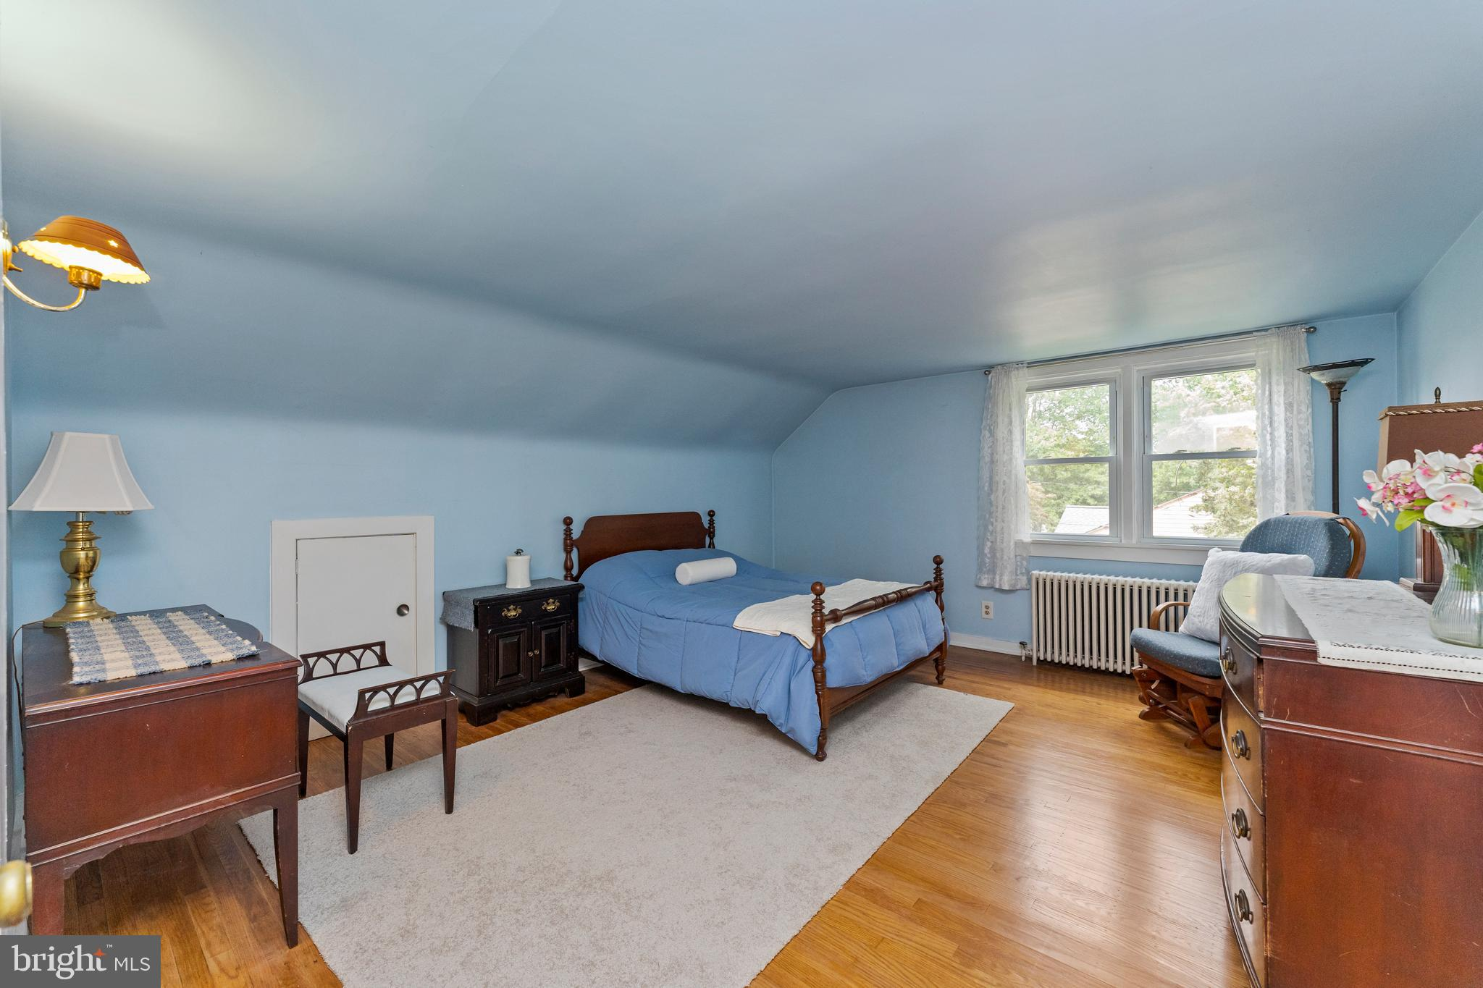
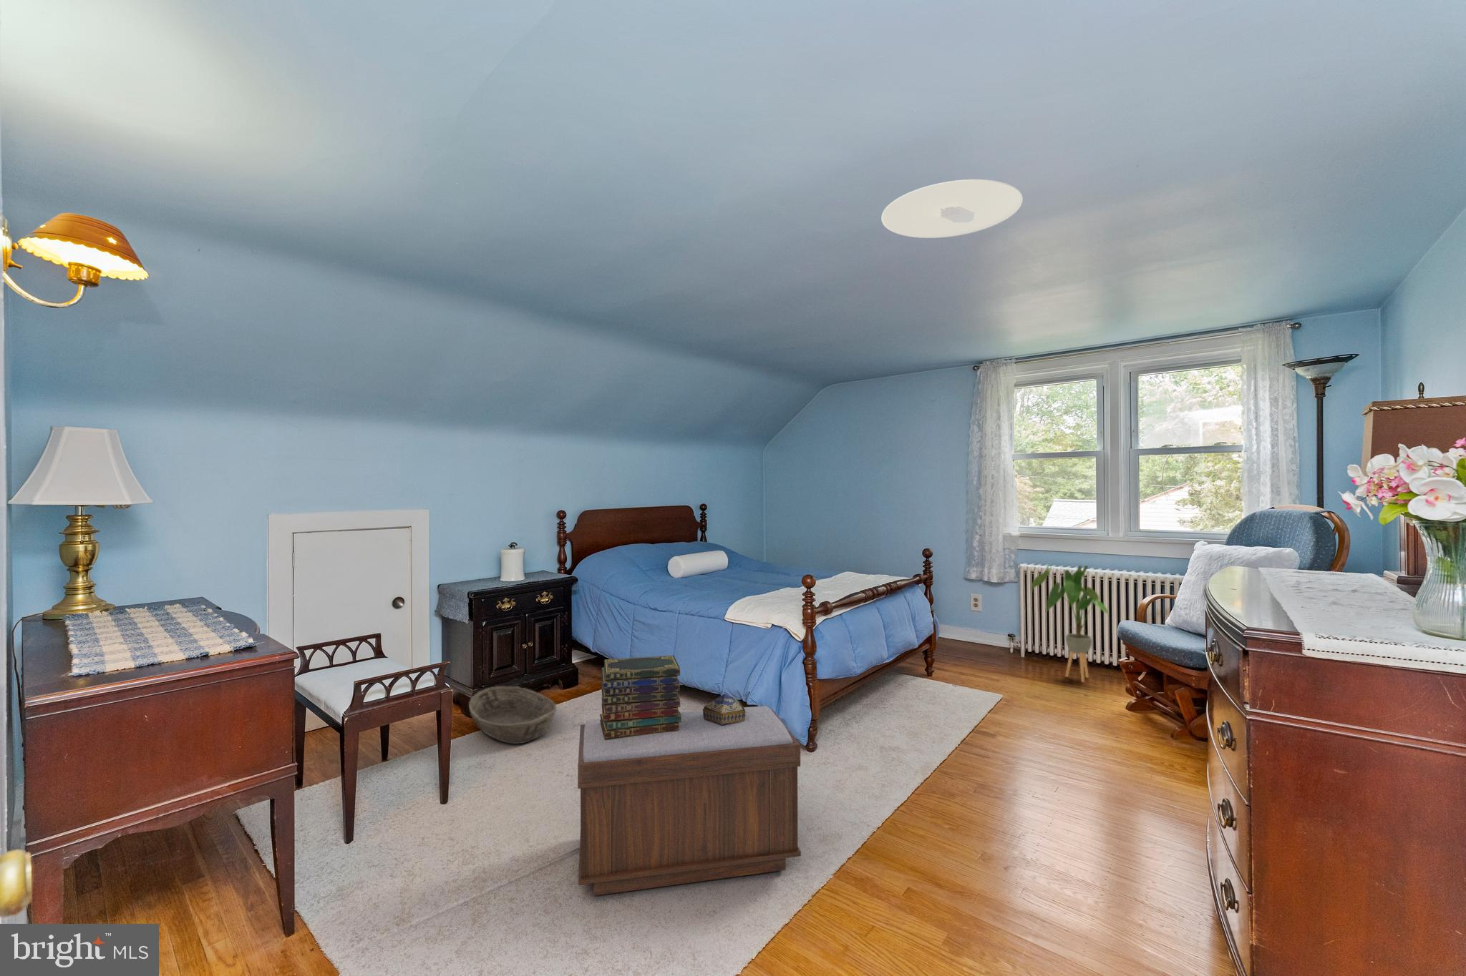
+ basket (512, 715)
+ decorative box (723, 706)
+ book stack (640, 694)
+ bench (686, 790)
+ ceiling light (949, 205)
+ house plant (1074, 621)
